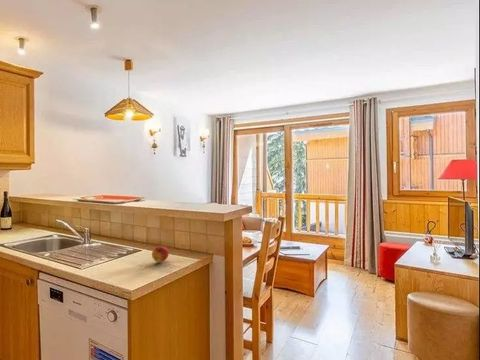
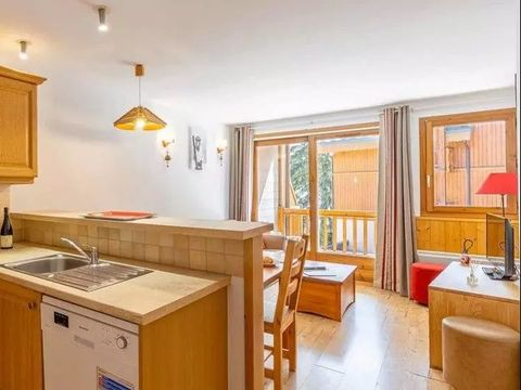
- fruit (160, 254)
